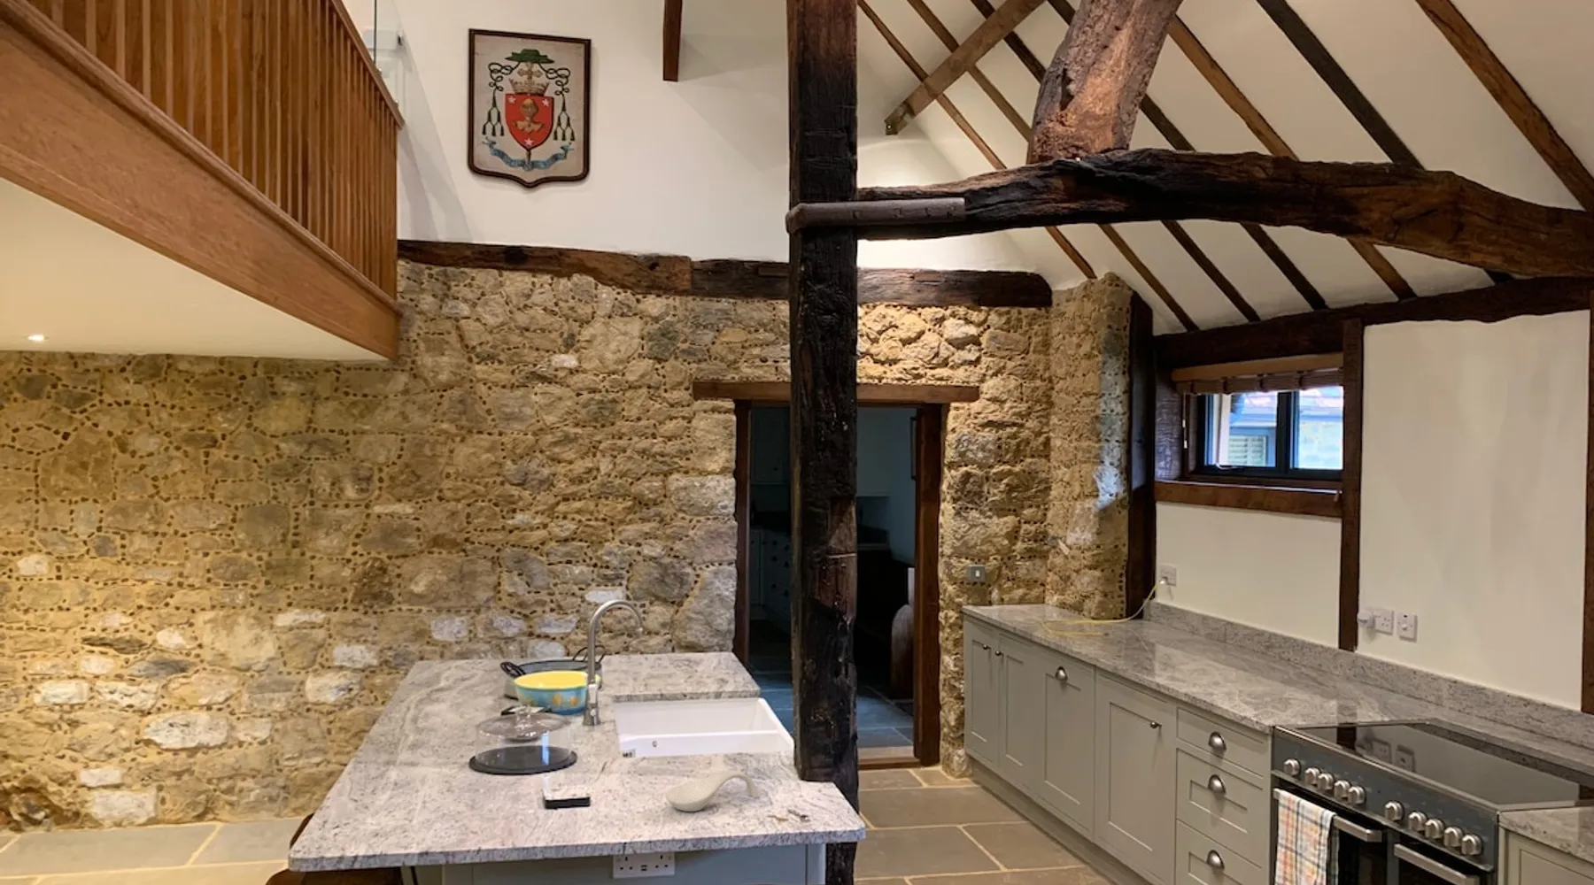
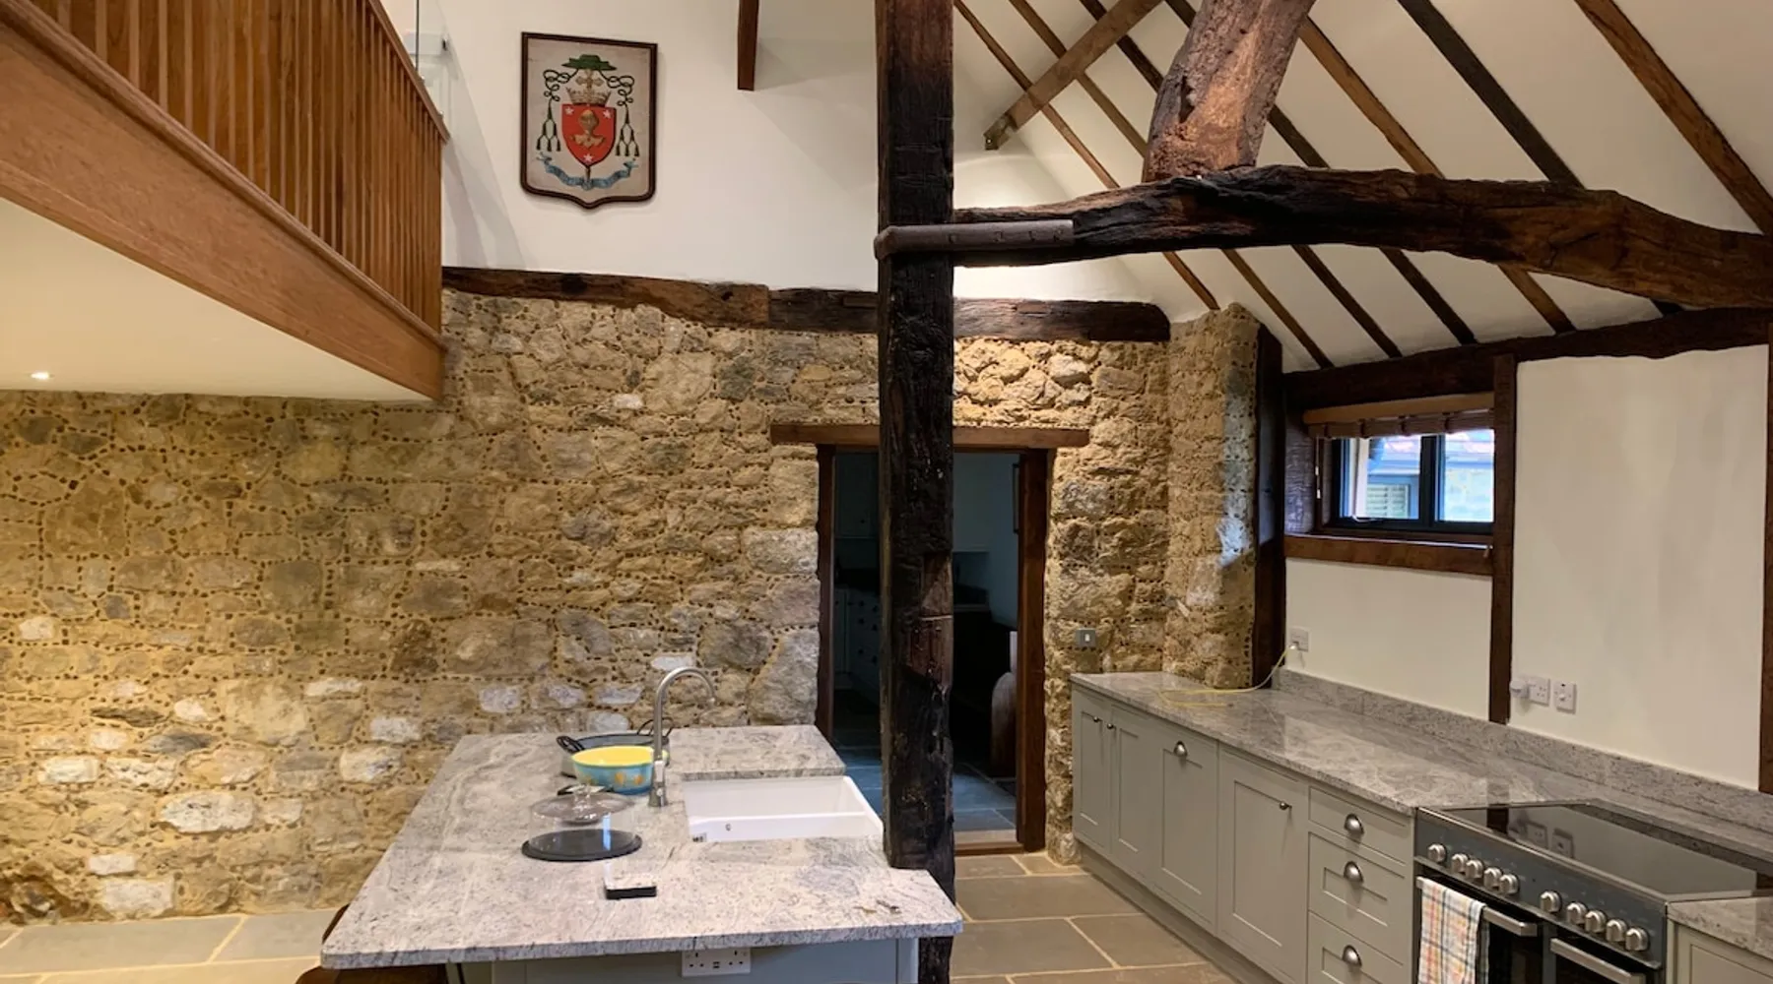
- spoon rest (711, 789)
